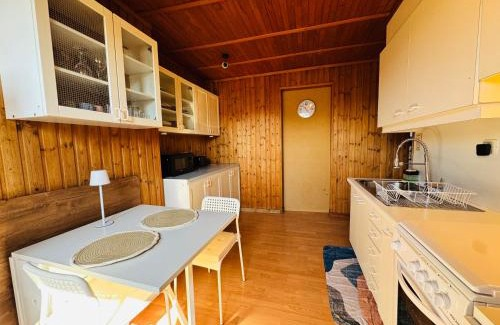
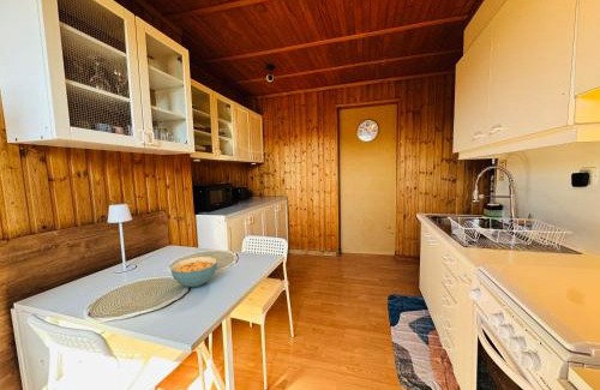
+ cereal bowl (194, 274)
